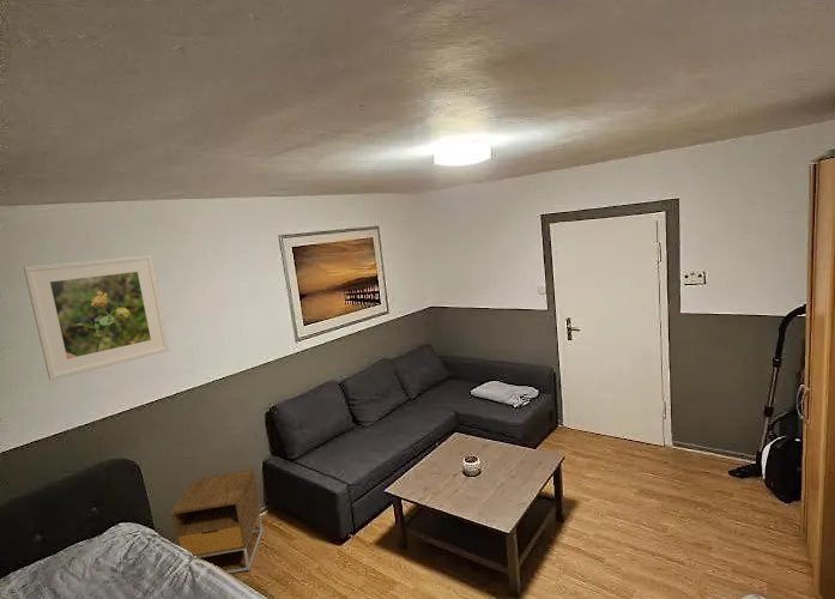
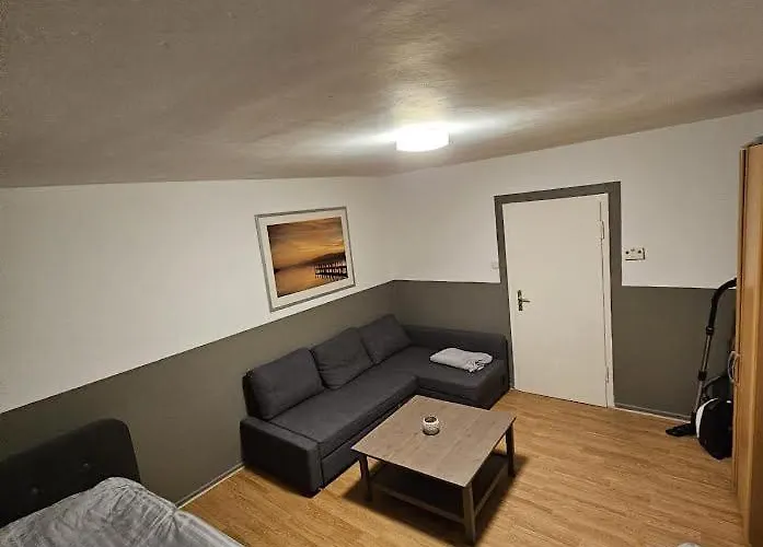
- nightstand (220, 522)
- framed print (103, 313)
